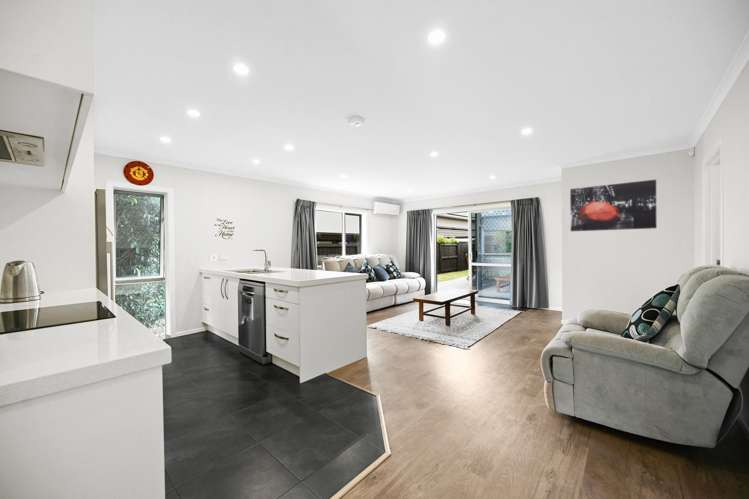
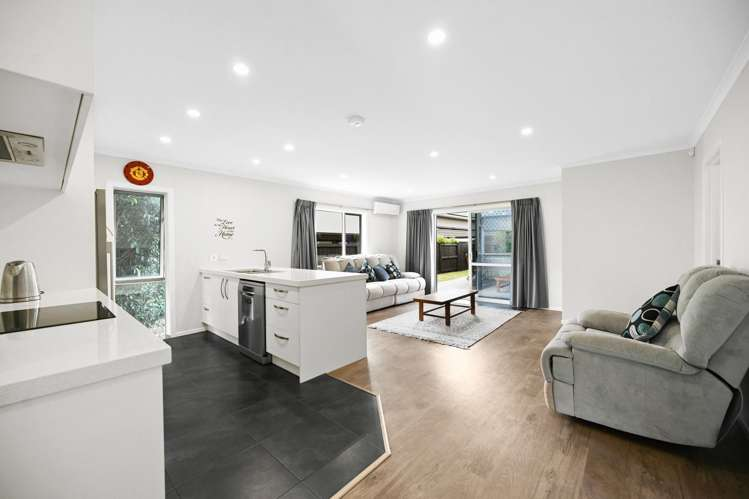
- wall art (610, 207)
